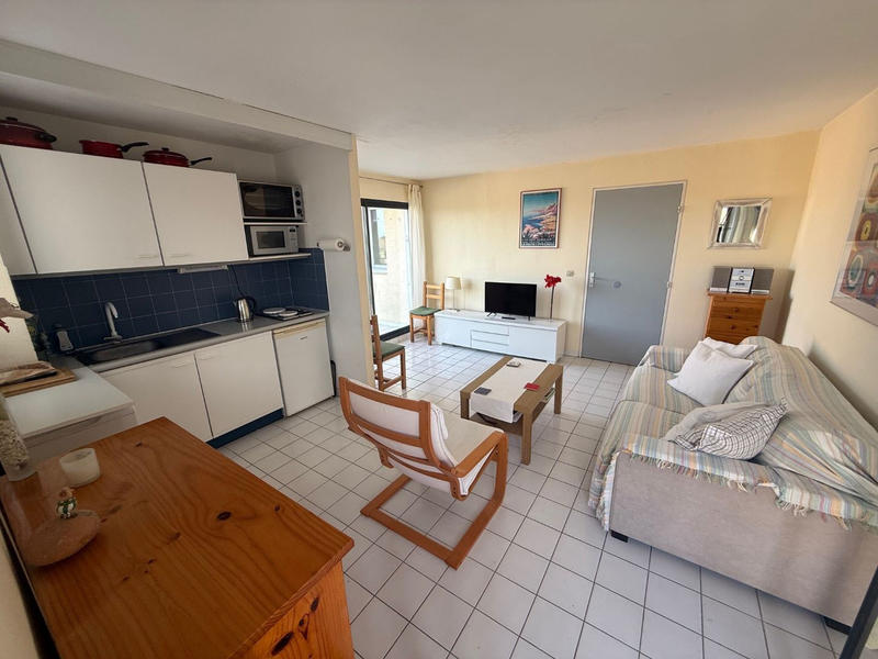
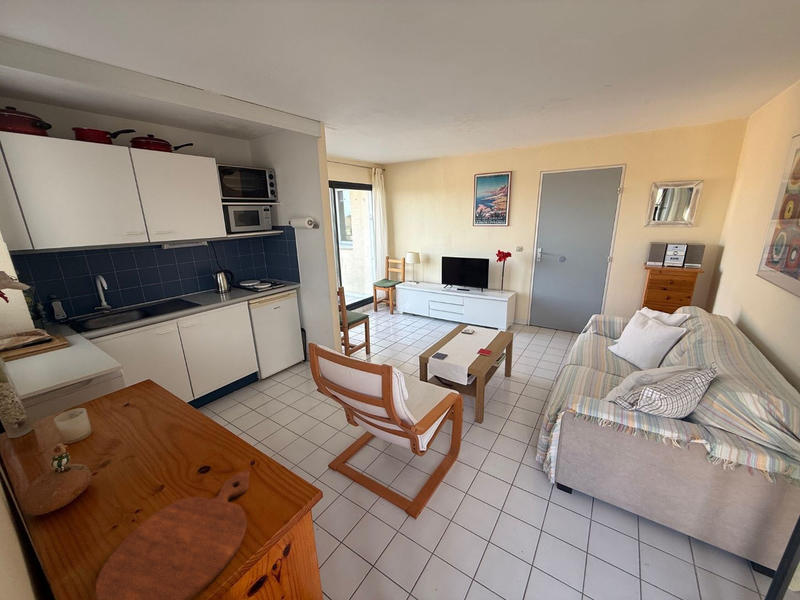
+ cutting board (197, 526)
